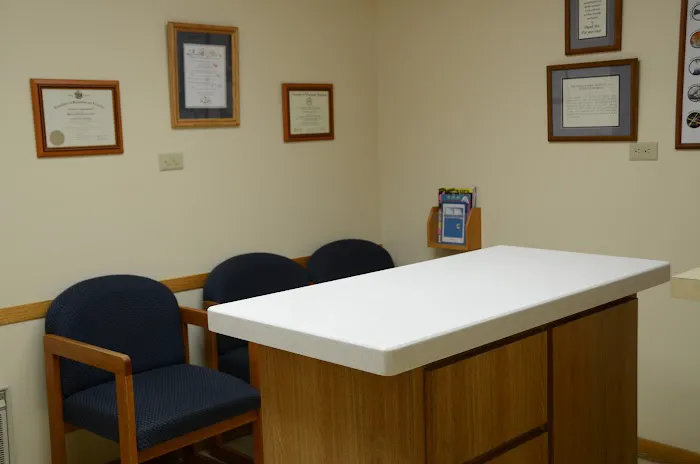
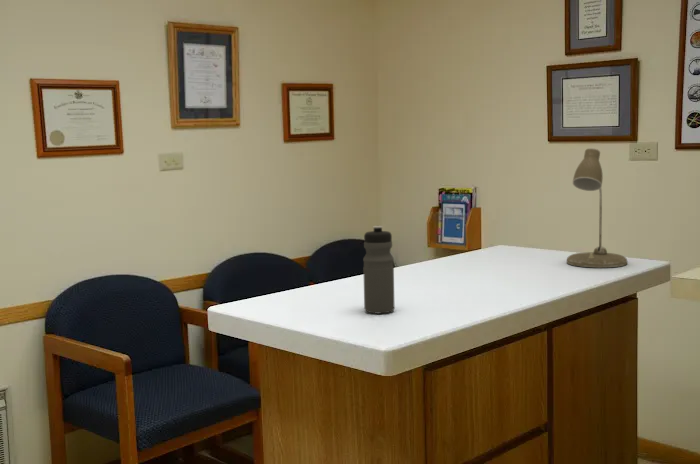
+ desk lamp (600, 206)
+ water bottle (378, 268)
